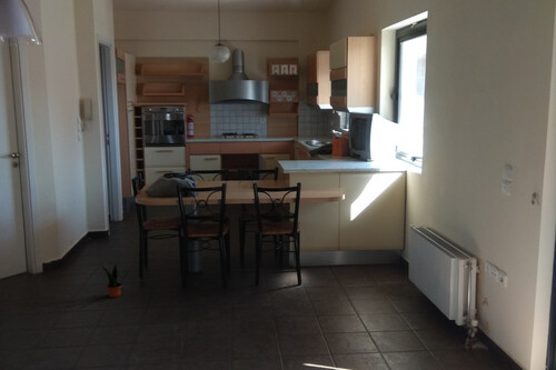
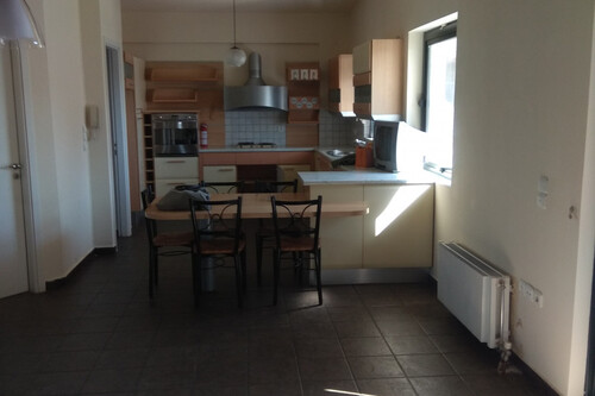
- potted plant (110, 279)
